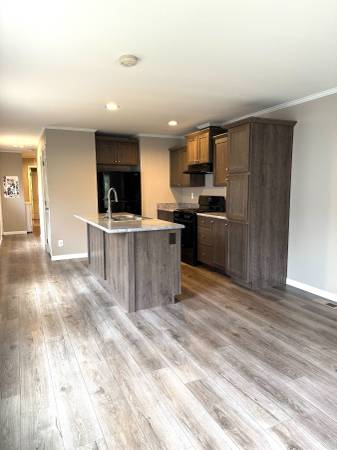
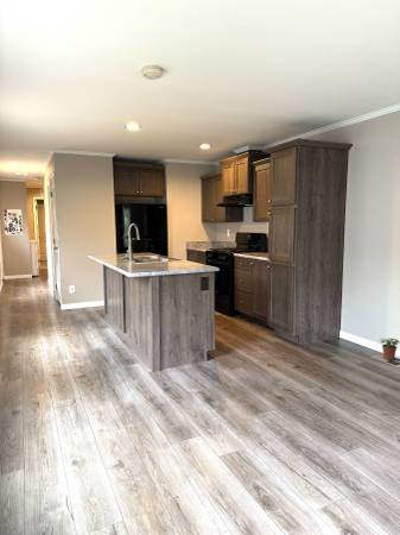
+ potted plant (388, 348)
